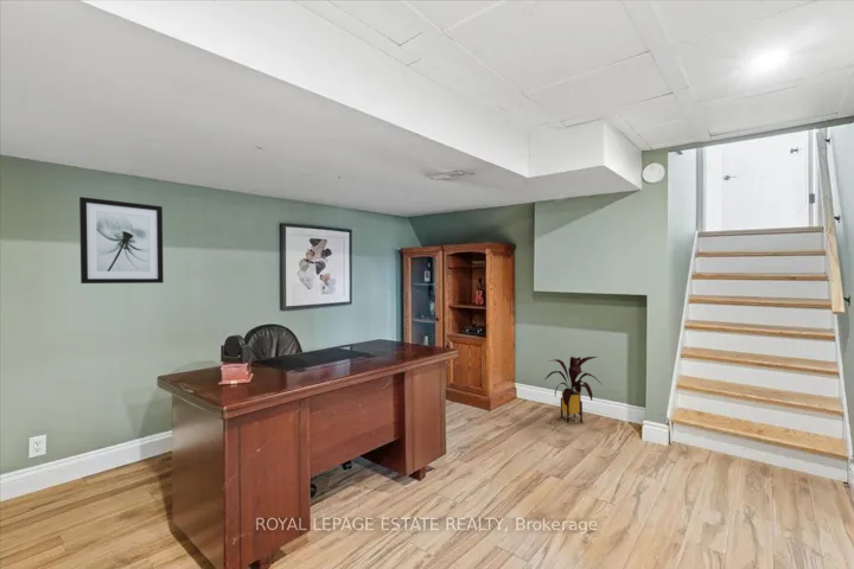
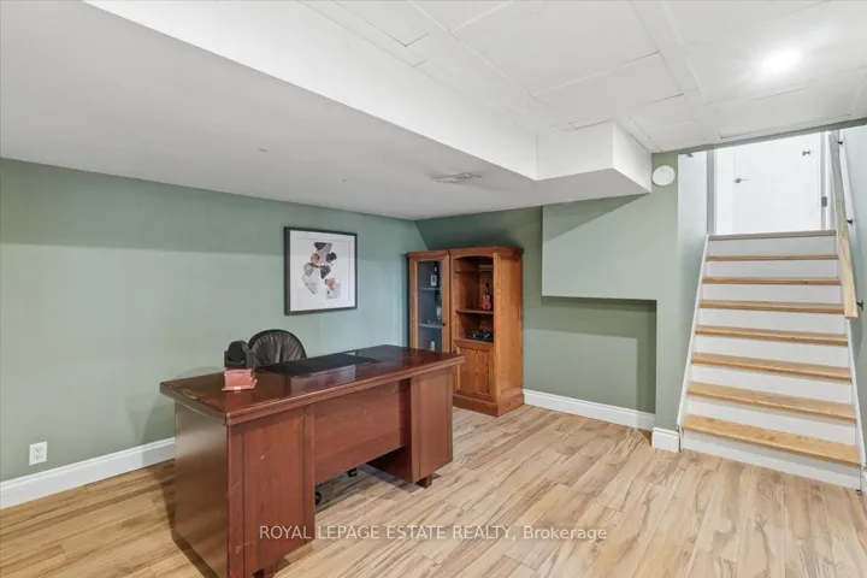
- wall art (123, 242)
- house plant (572, 386)
